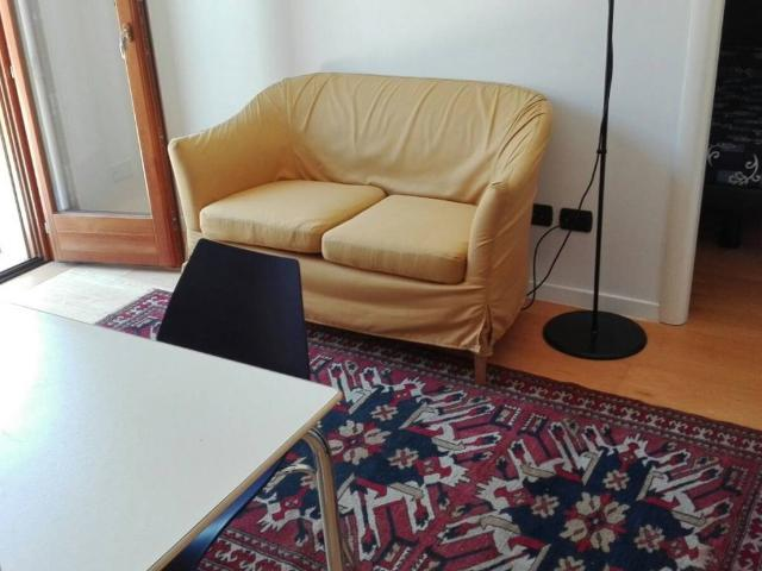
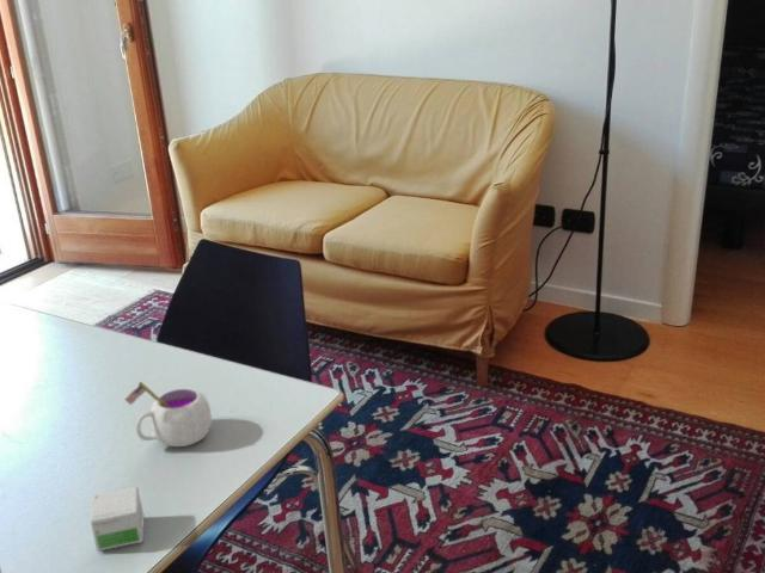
+ mug (167, 407)
+ small box (117, 518)
